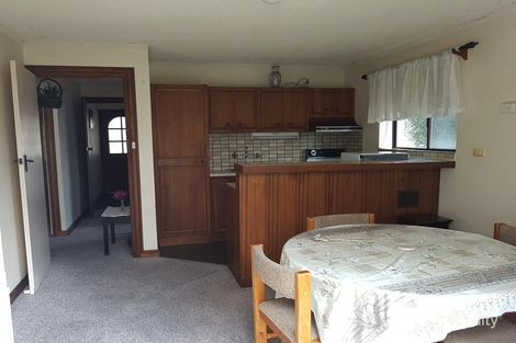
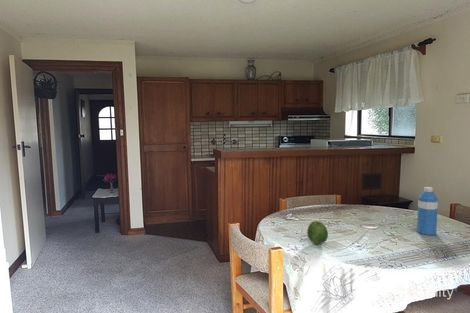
+ fruit (317, 231)
+ water bottle (427, 210)
